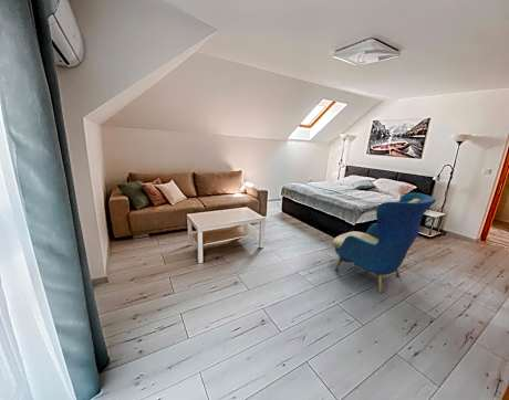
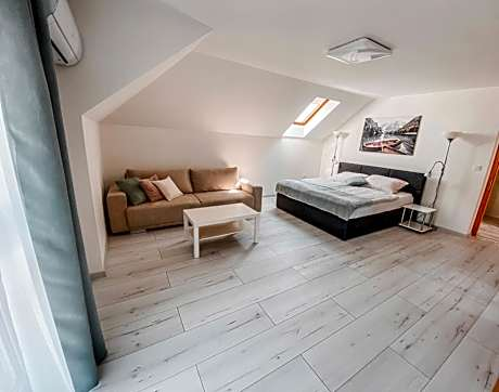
- armchair (376, 234)
